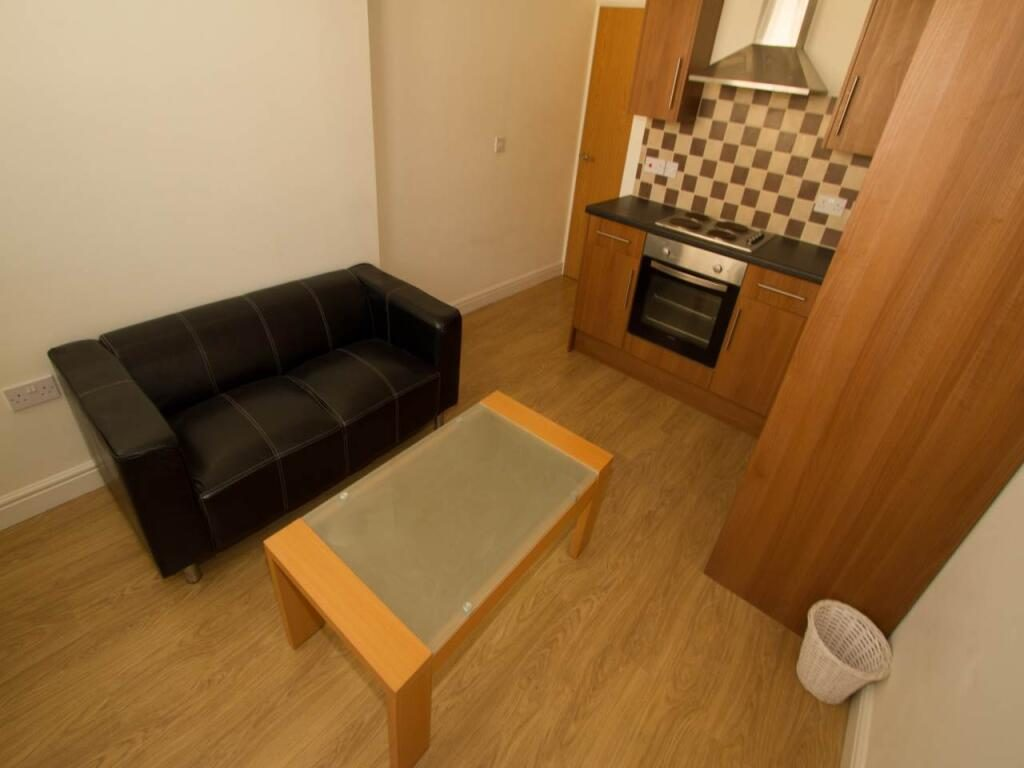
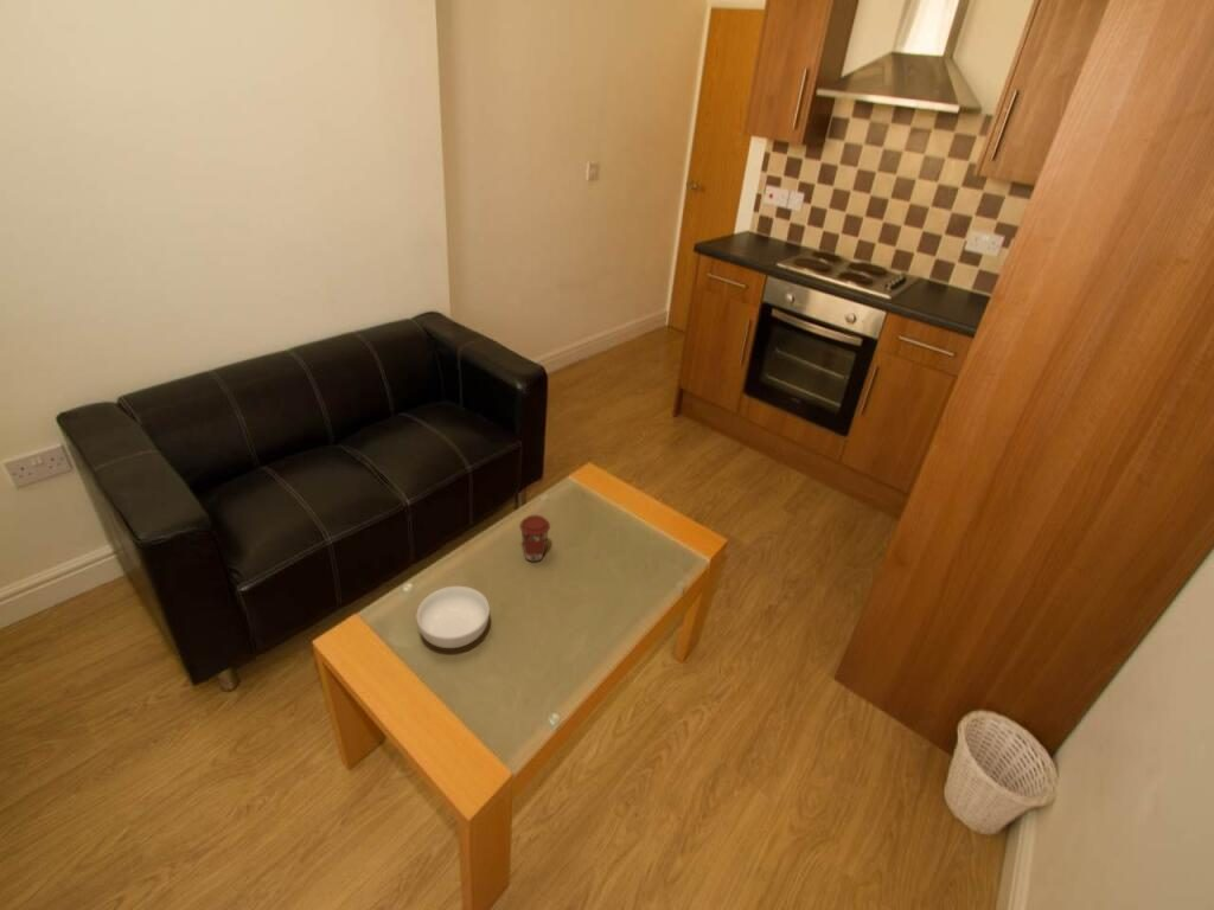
+ cereal bowl (454, 620)
+ coffee cup (533, 538)
